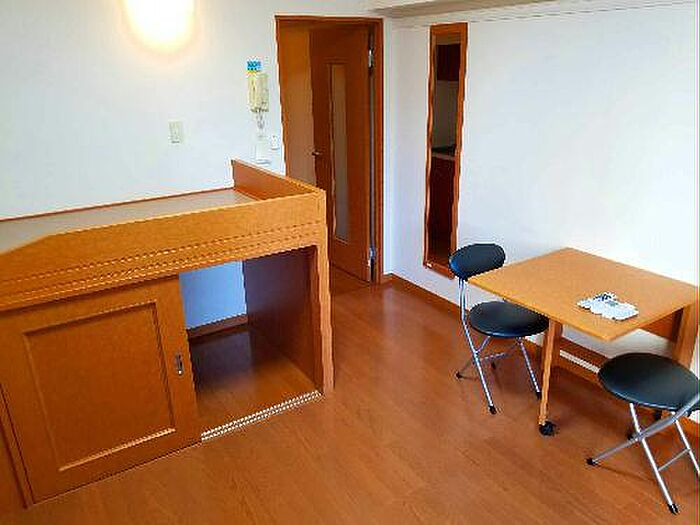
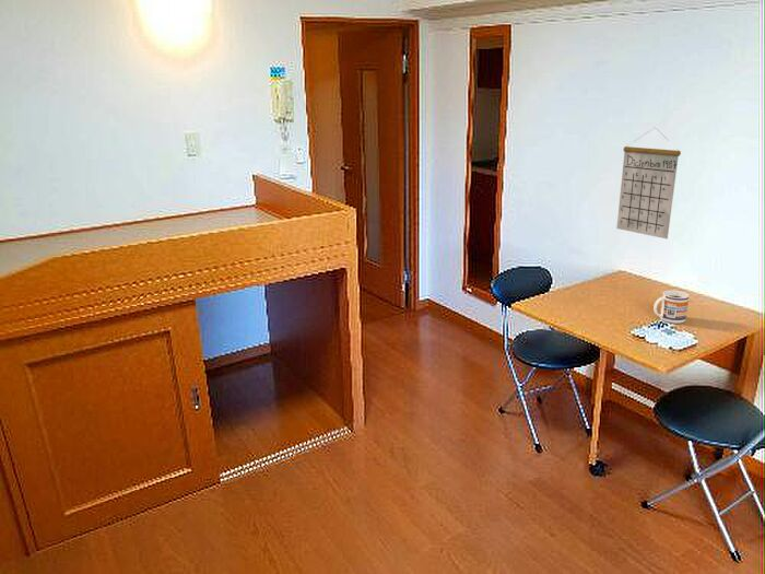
+ calendar (647, 181)
+ mug (671, 306)
